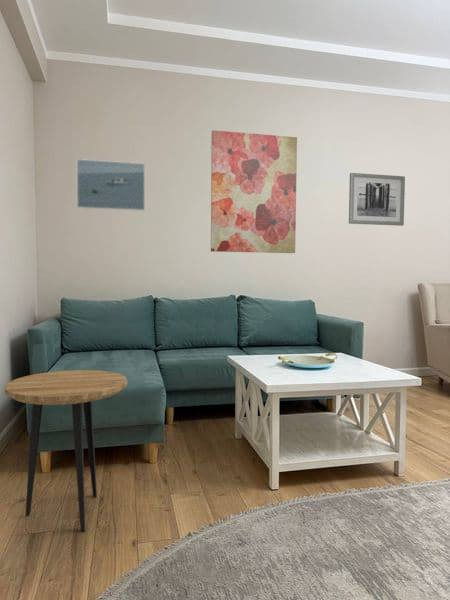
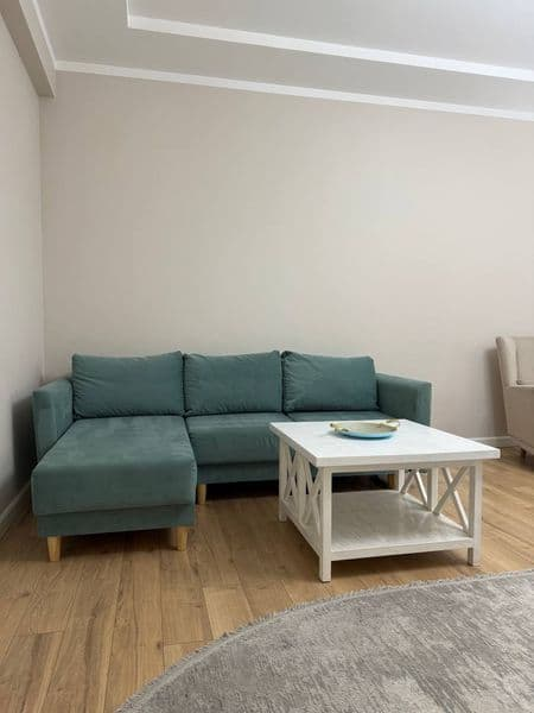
- wall art (377, 199)
- wall art (254, 193)
- side table (75, 447)
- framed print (111, 185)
